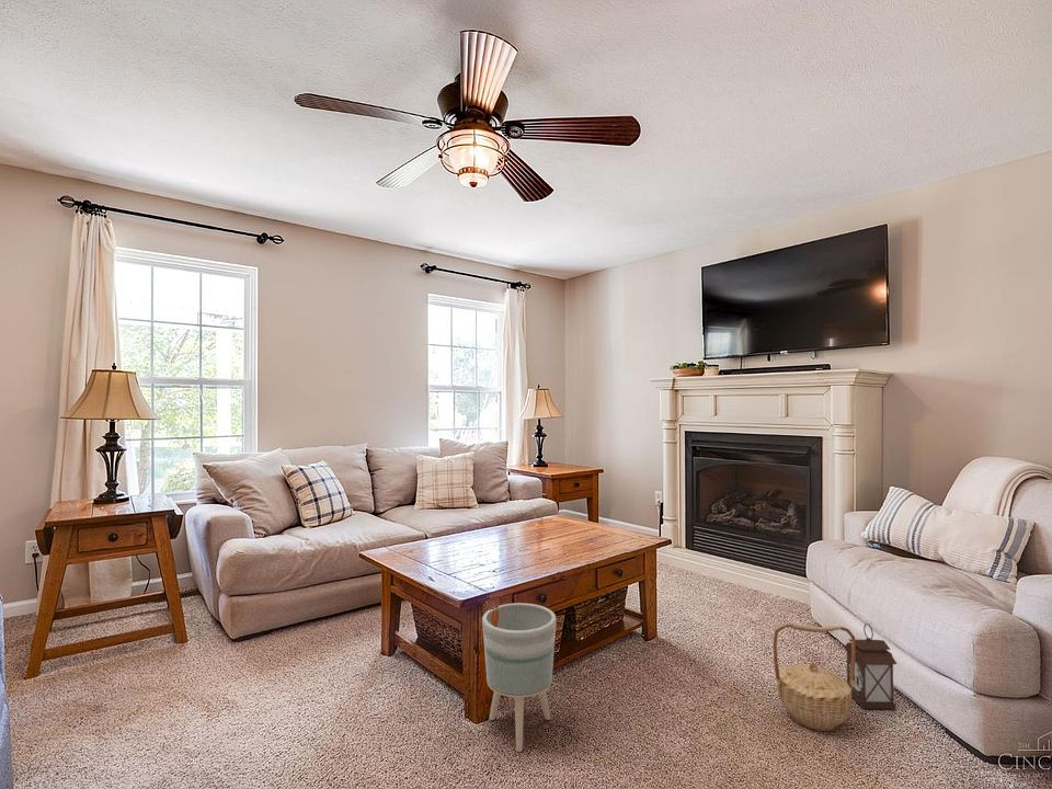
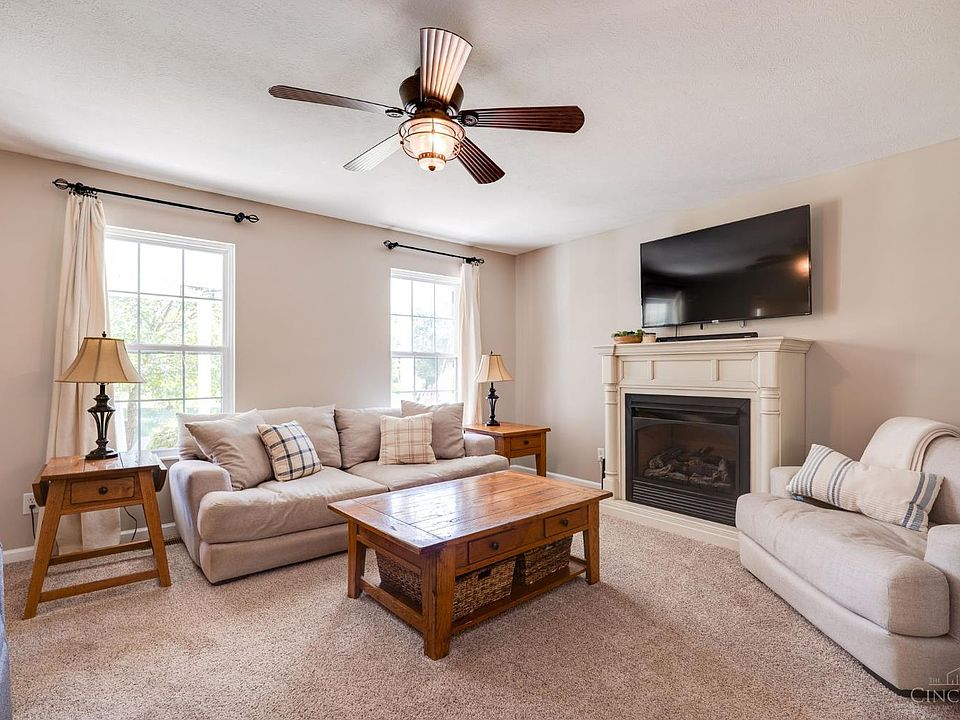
- planter (519, 672)
- basket (814, 671)
- lantern (869, 662)
